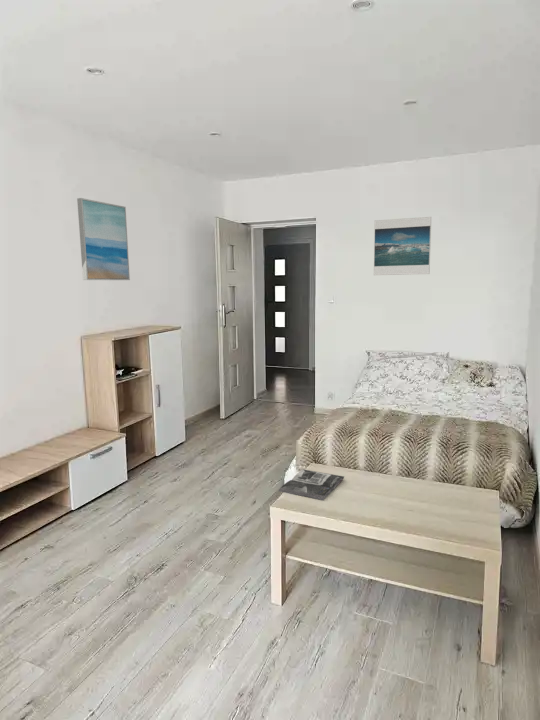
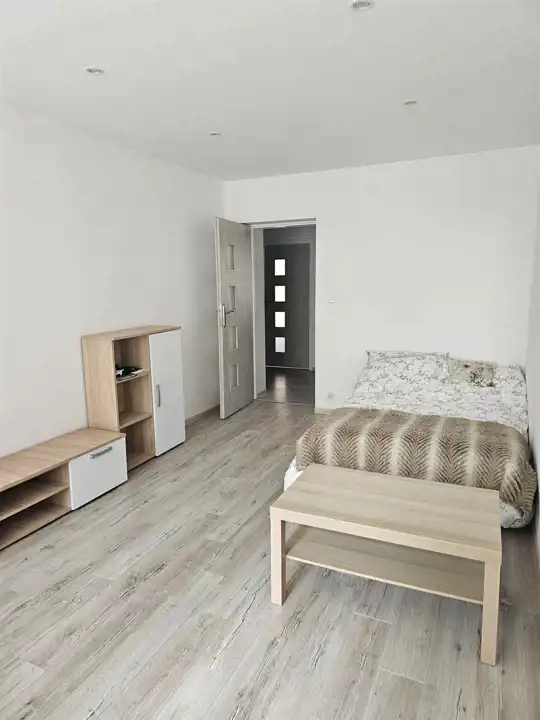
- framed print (401, 247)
- wall art (105, 241)
- magazine (312, 483)
